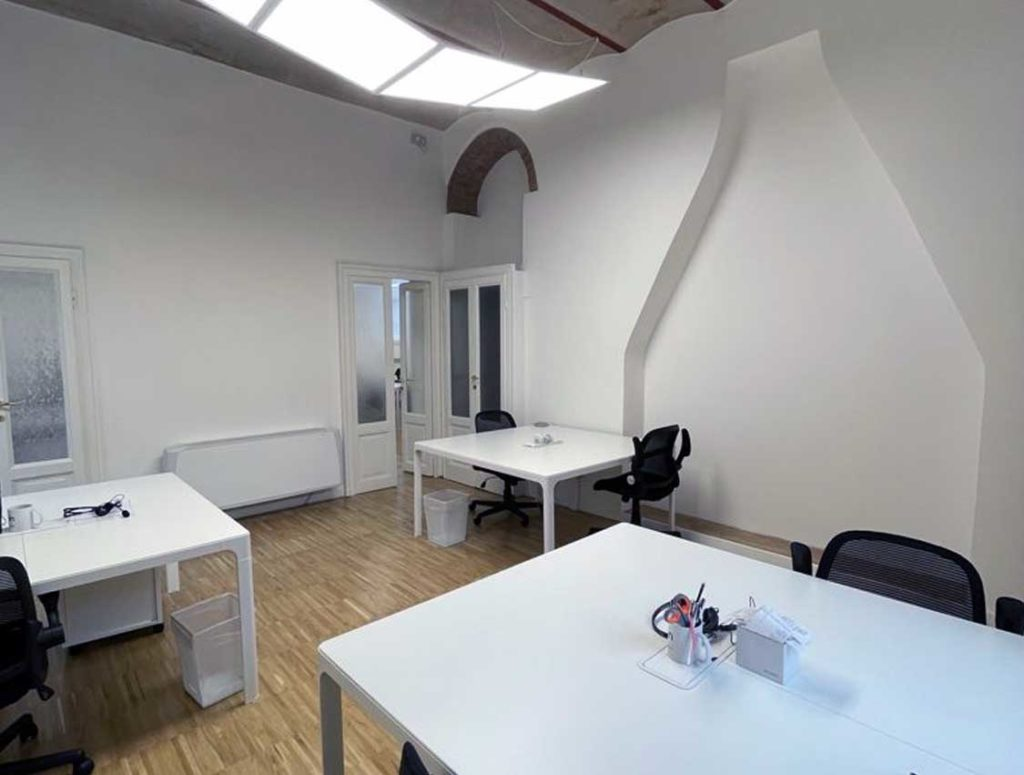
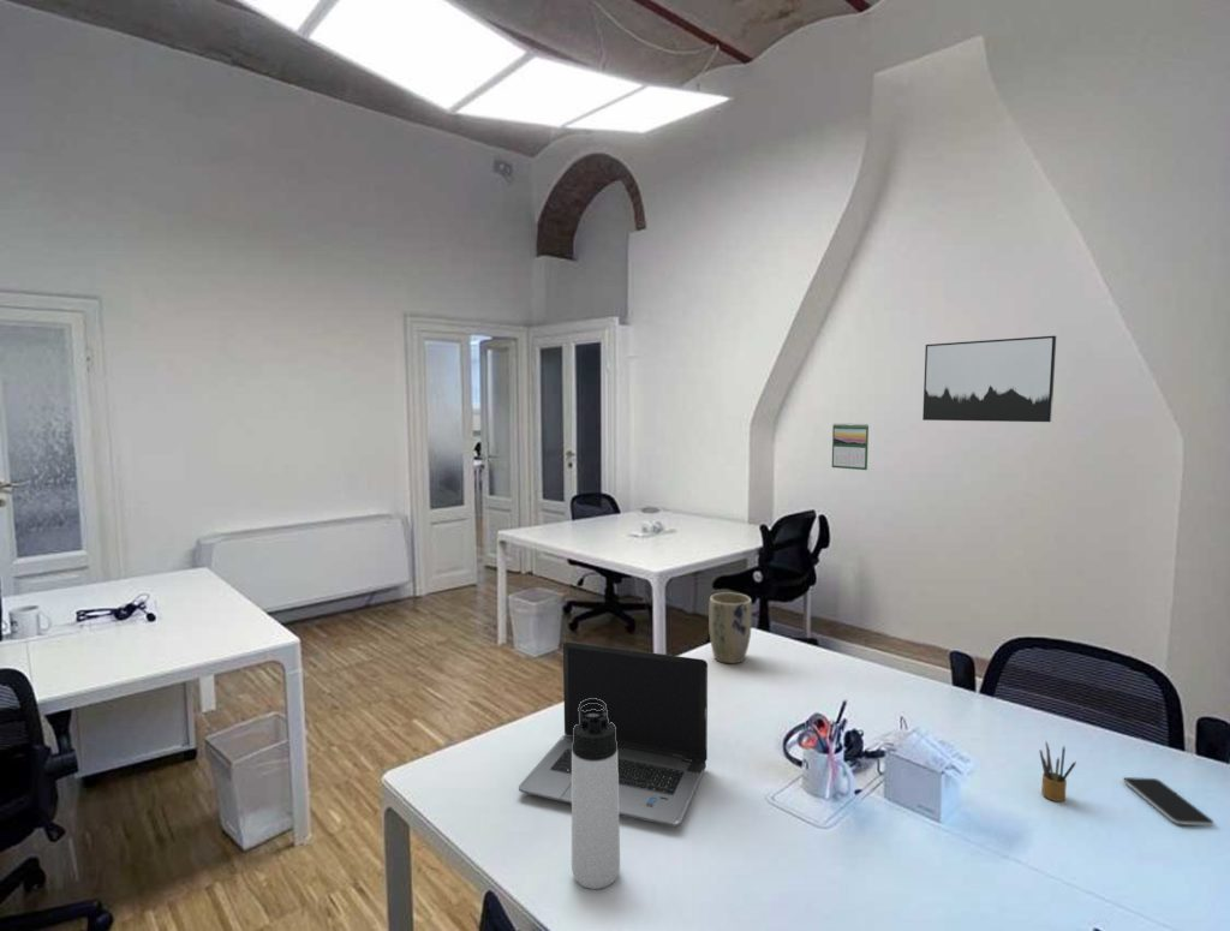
+ thermos bottle (593, 790)
+ laptop computer (615, 726)
+ calendar (849, 446)
+ smartphone (1165, 800)
+ pencil box (1056, 772)
+ plant pot (729, 628)
+ wall art (984, 381)
